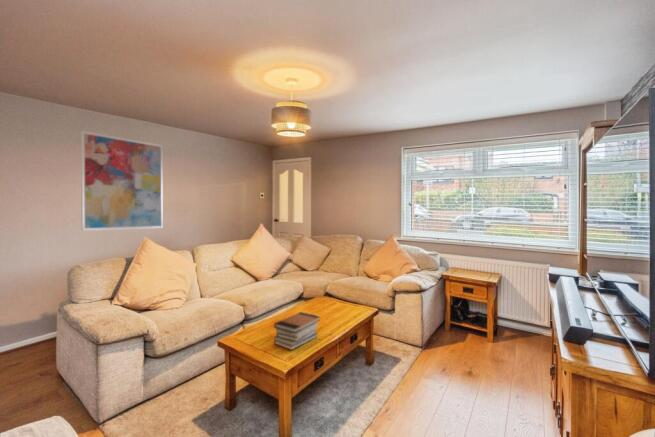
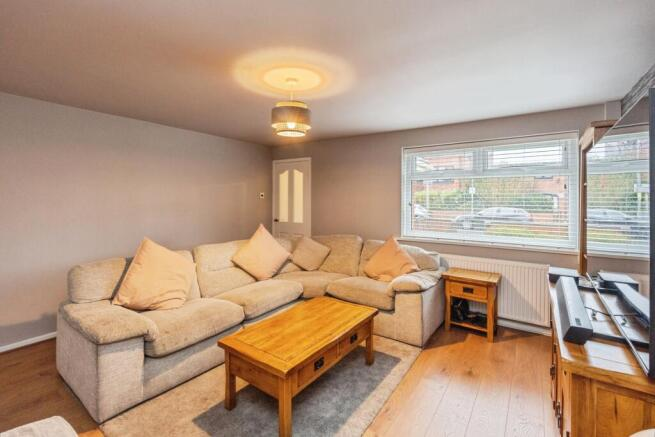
- wall art (125, 184)
- book stack (297, 329)
